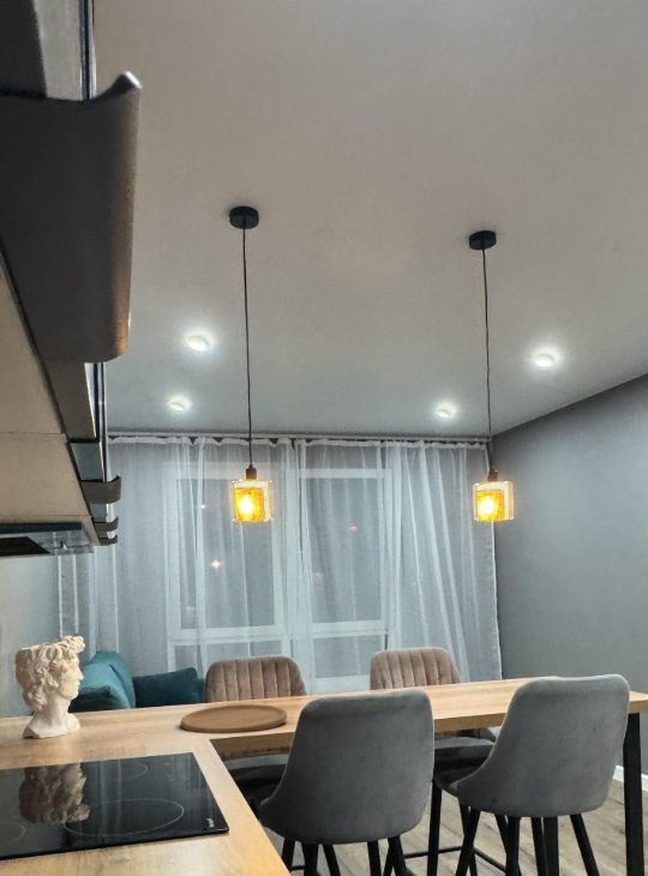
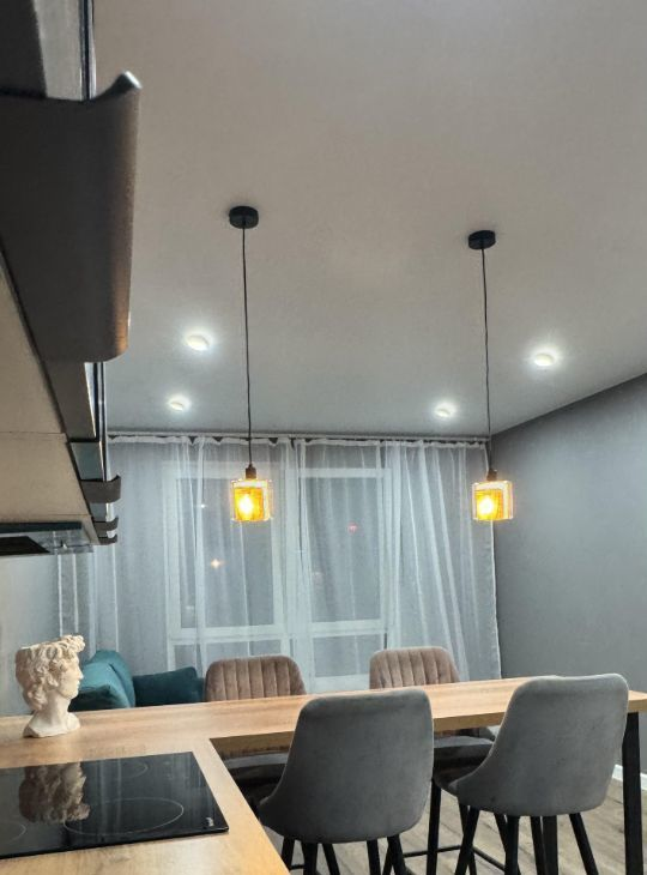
- cutting board (234, 719)
